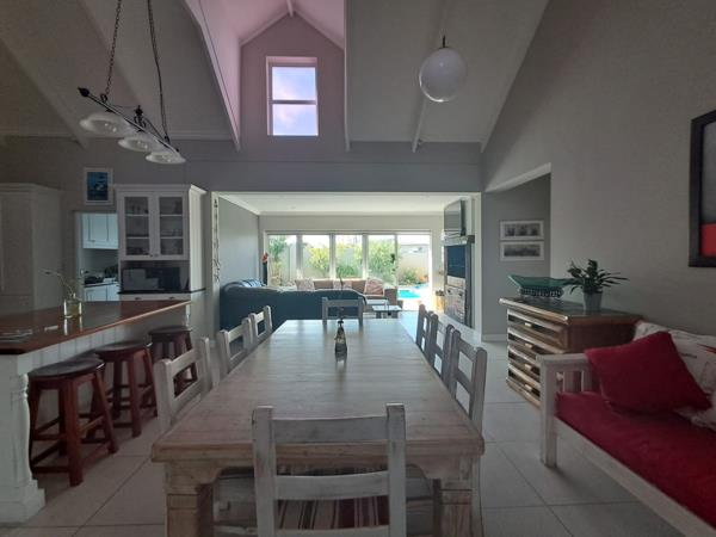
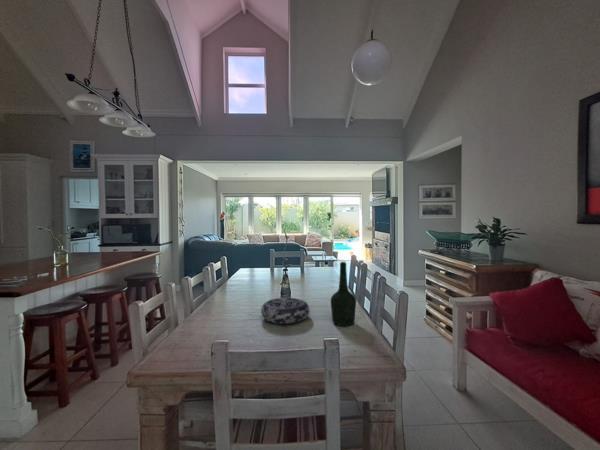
+ bottle (343, 292)
+ decorative bowl (285, 310)
